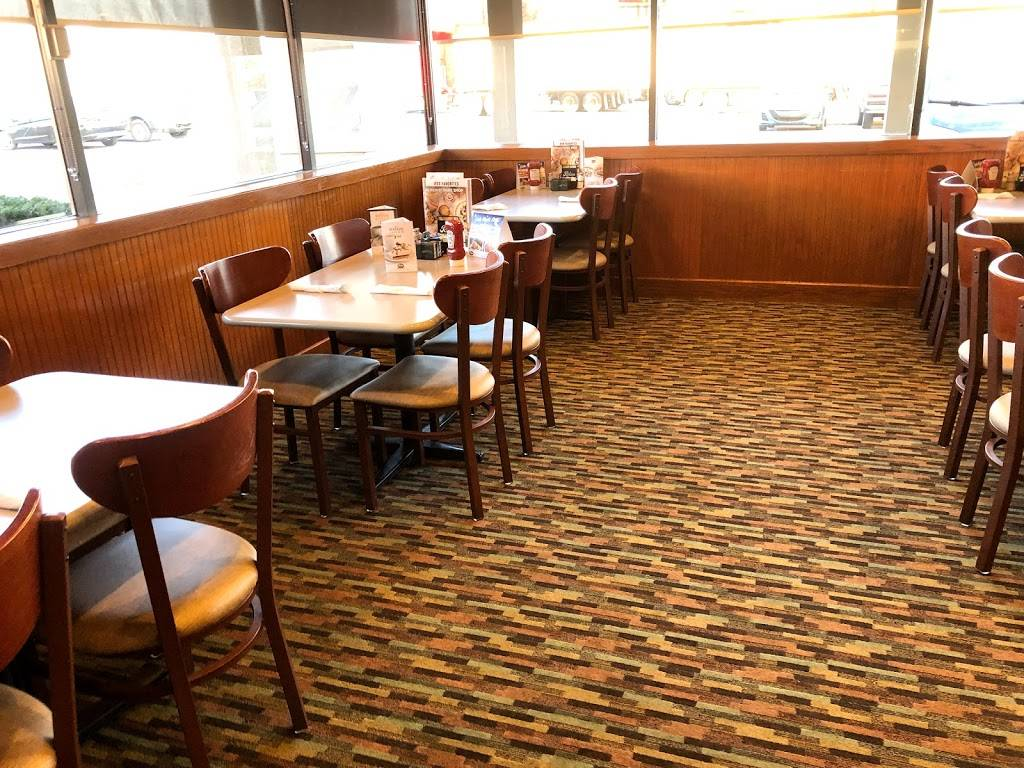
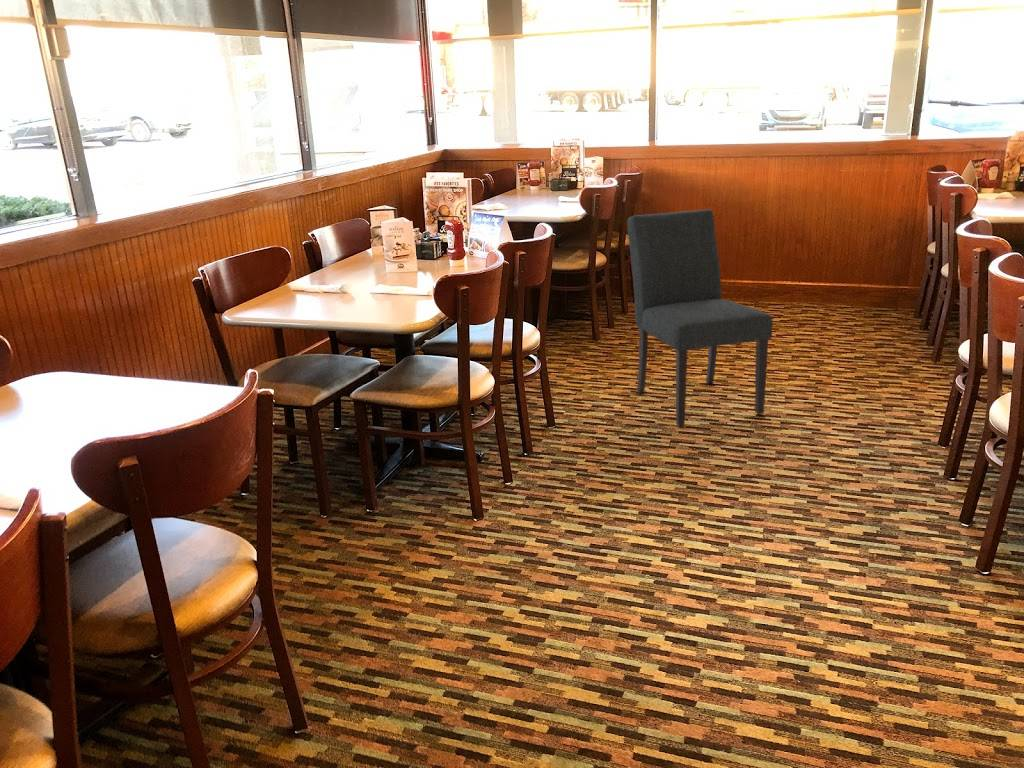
+ chair (694, 312)
